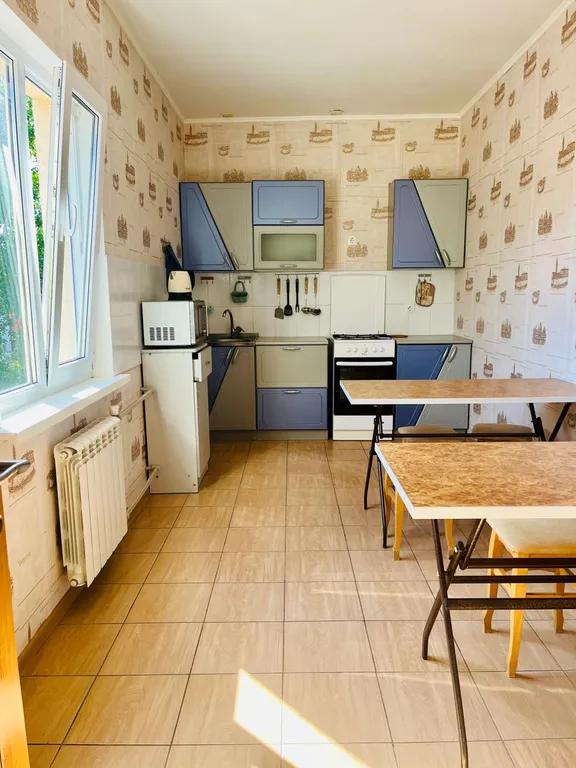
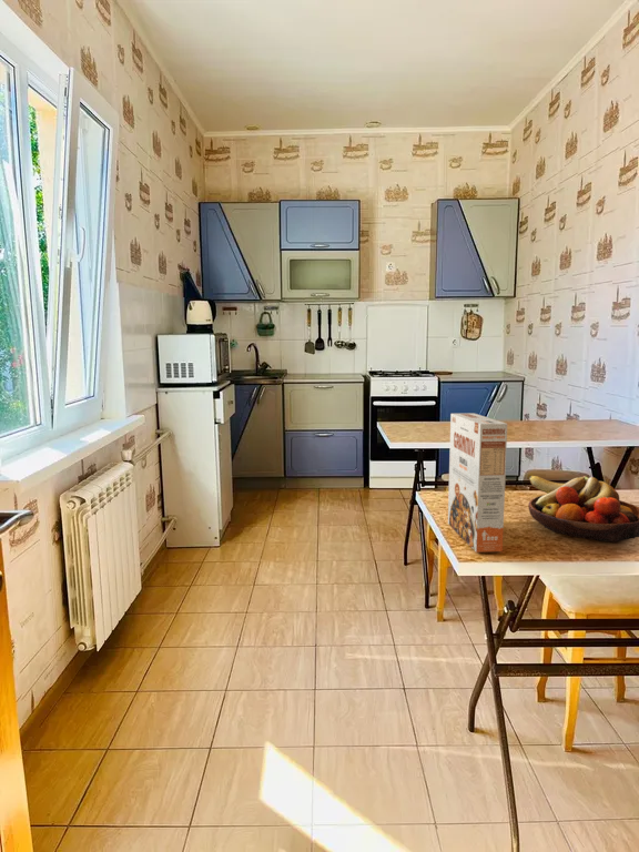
+ fruit bowl (585, 503)
+ cereal box (475, 478)
